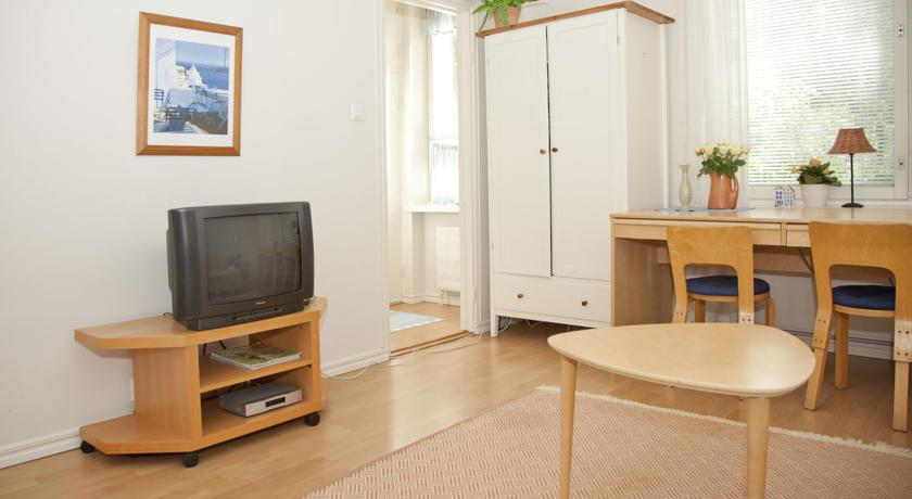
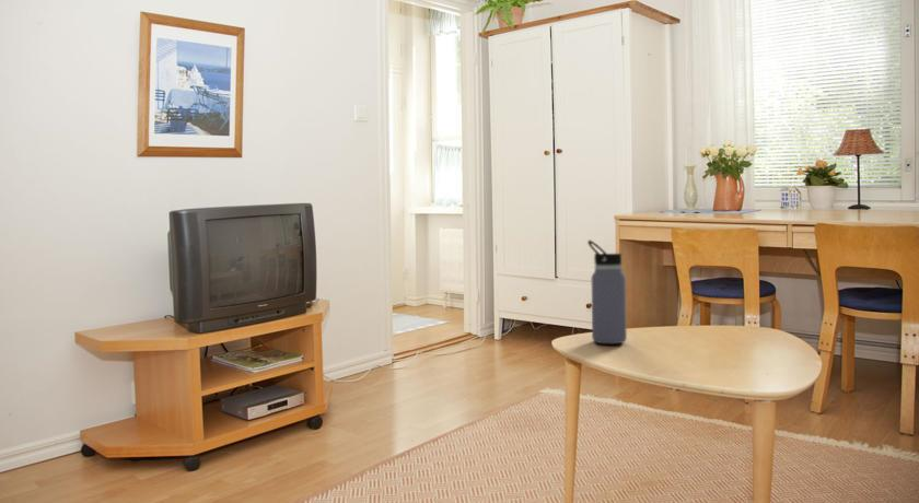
+ water bottle (606, 291)
